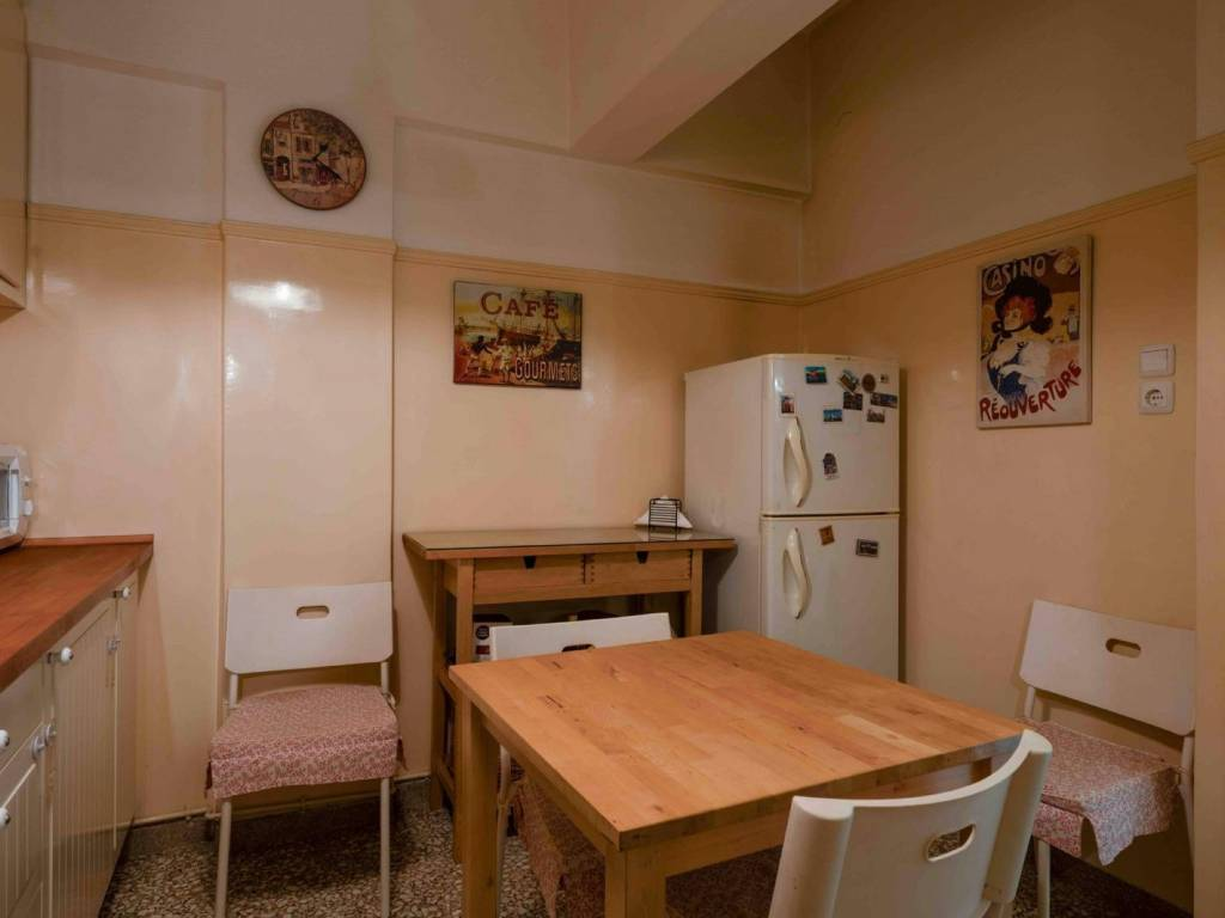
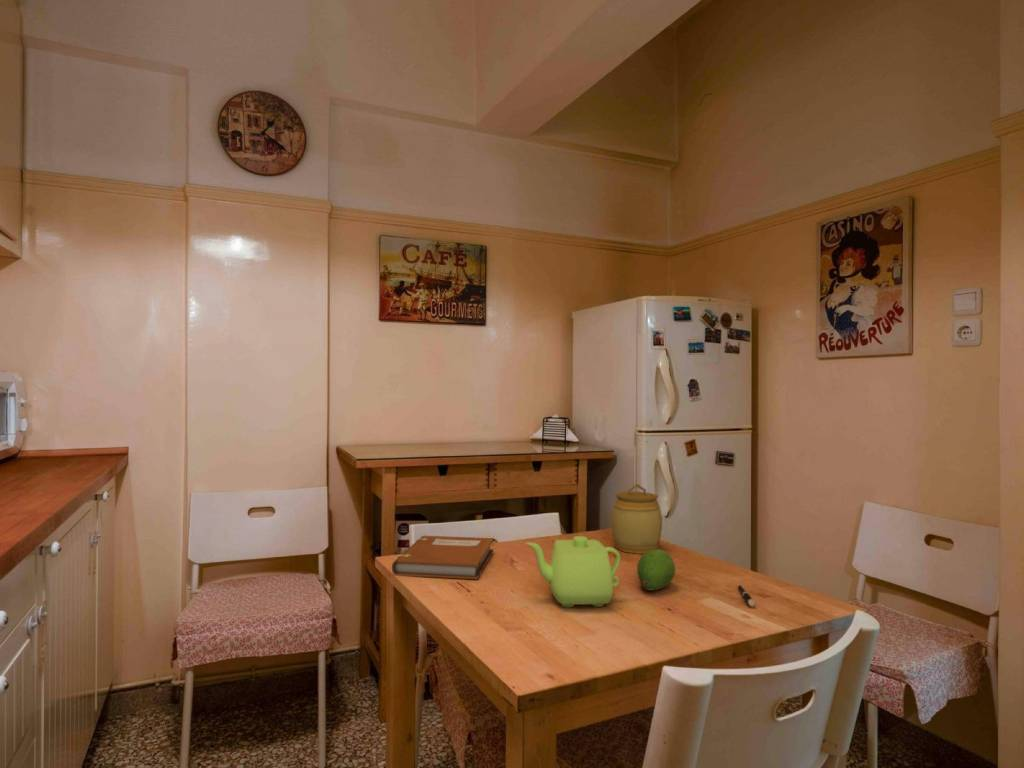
+ fruit (656, 569)
+ notebook (446, 554)
+ pen (744, 592)
+ teapot (572, 568)
+ jar (636, 515)
